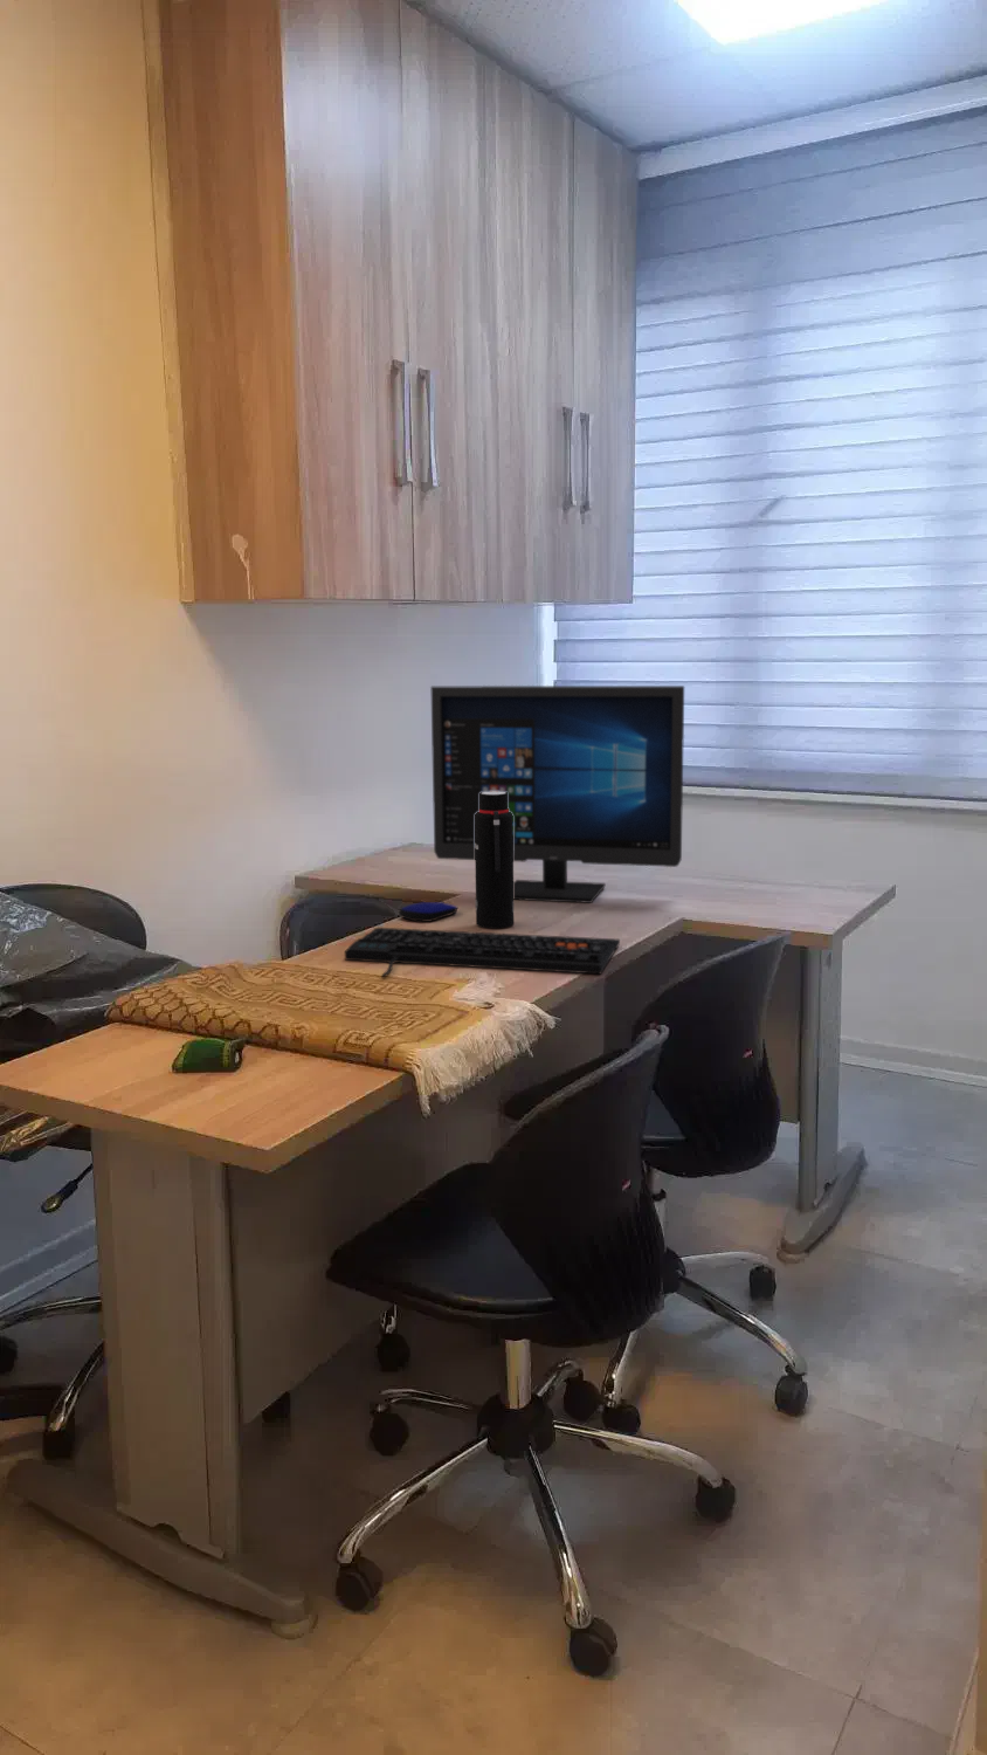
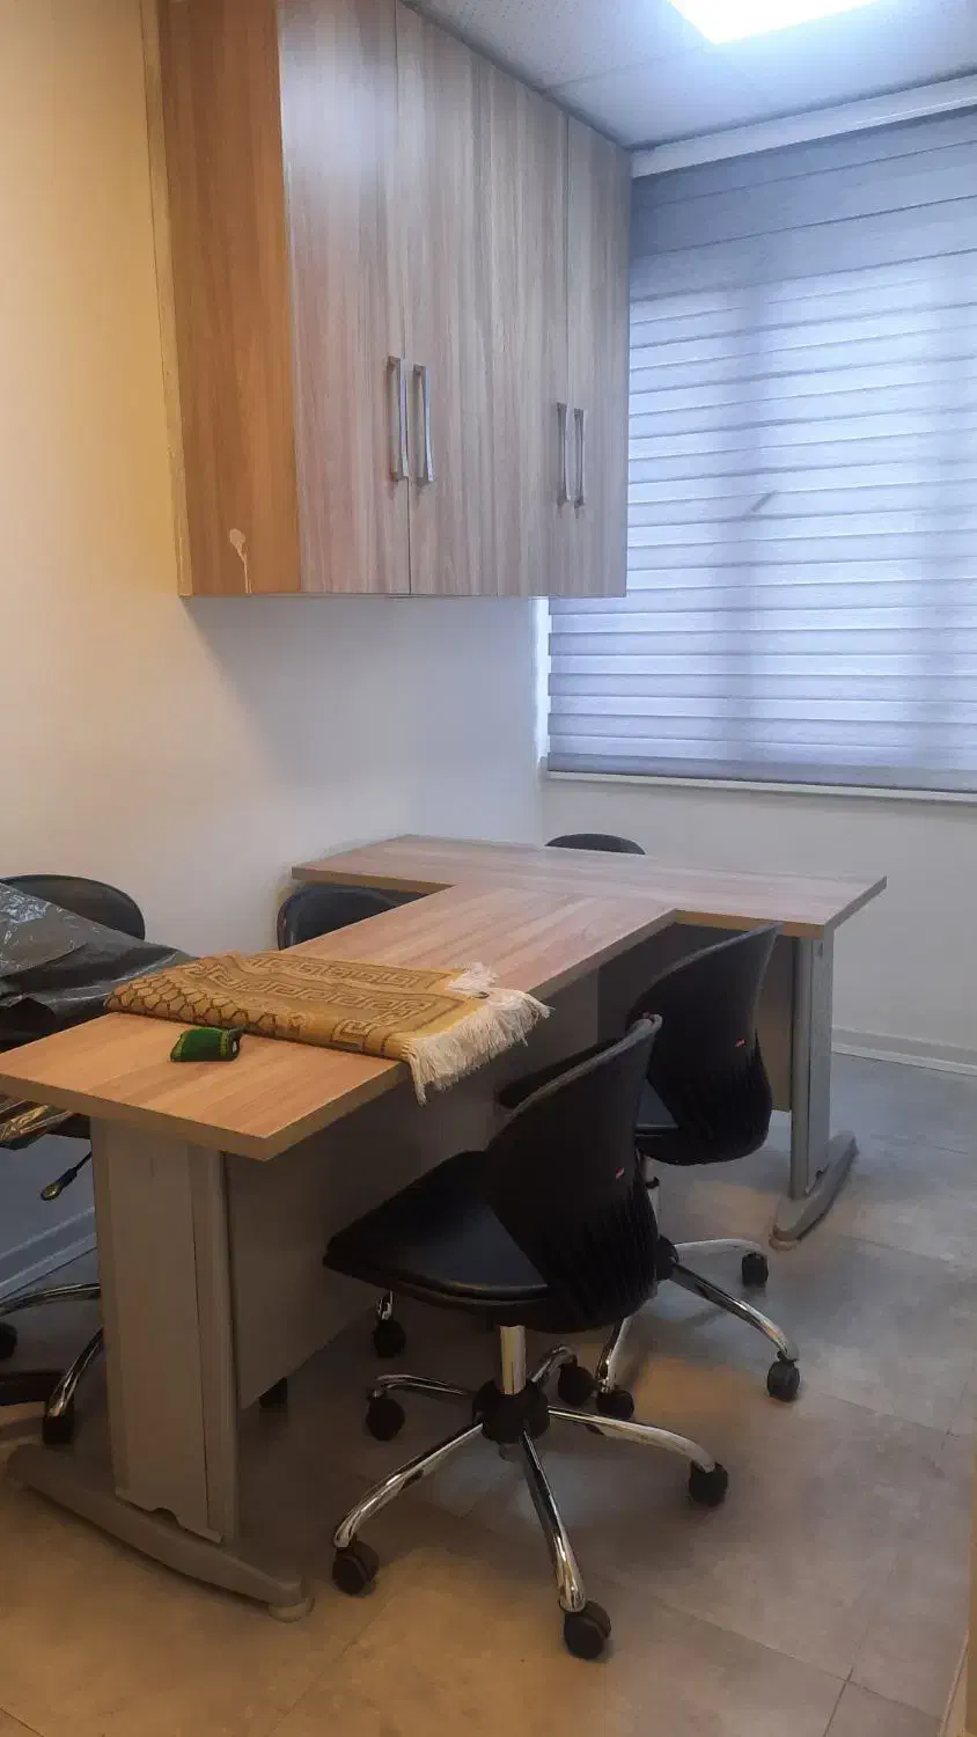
- water bottle (494, 859)
- computer mouse (429, 908)
- computer monitor (554, 791)
- keyboard (476, 951)
